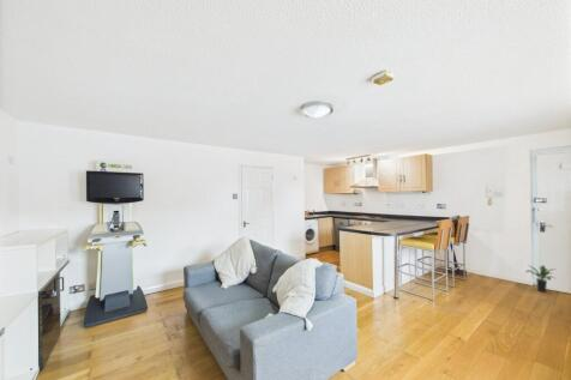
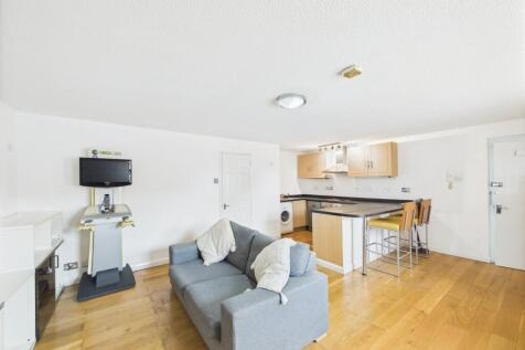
- potted plant (541, 278)
